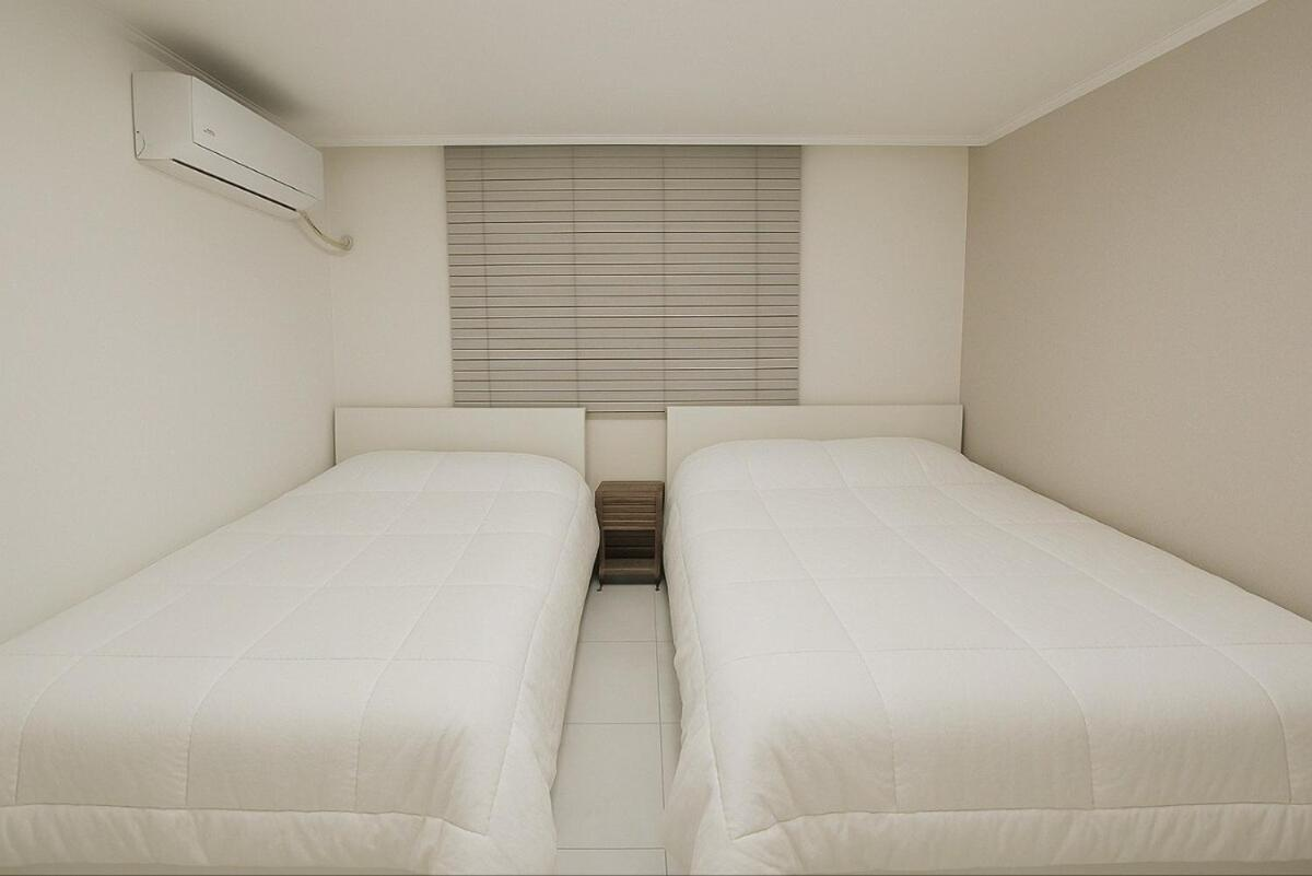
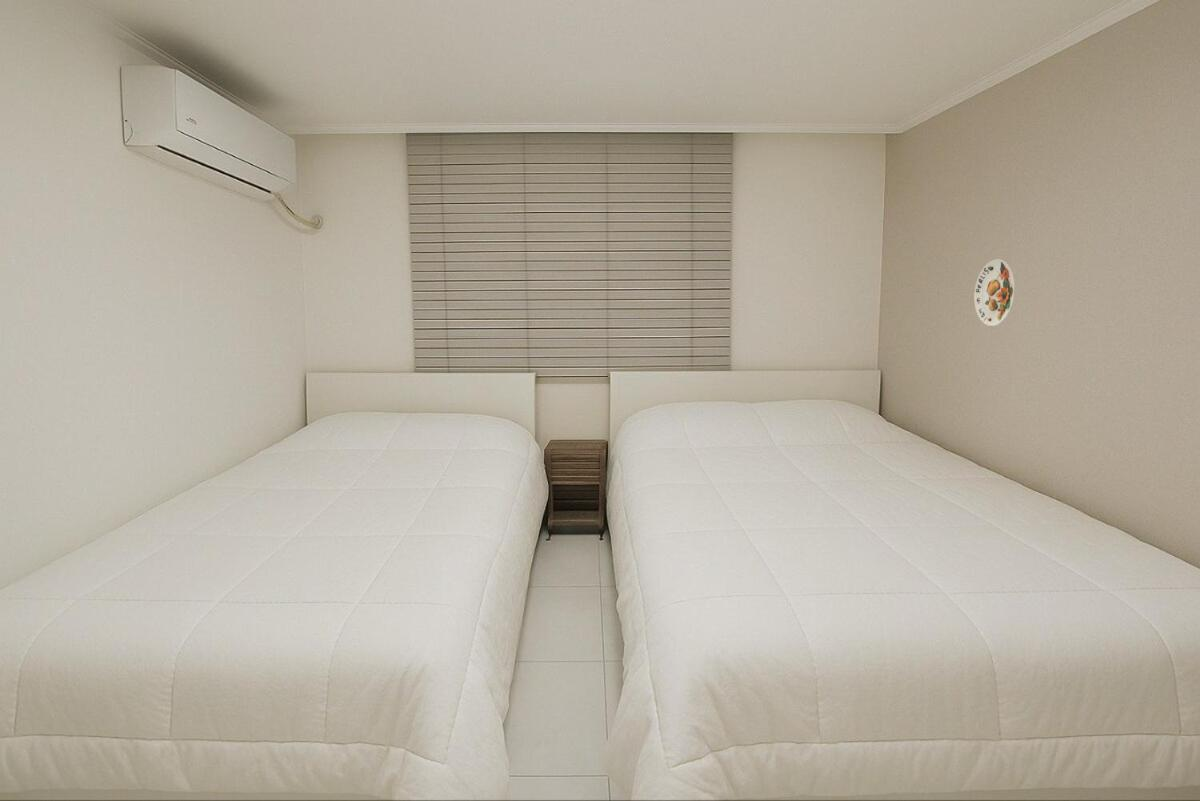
+ decorative plate (994, 292)
